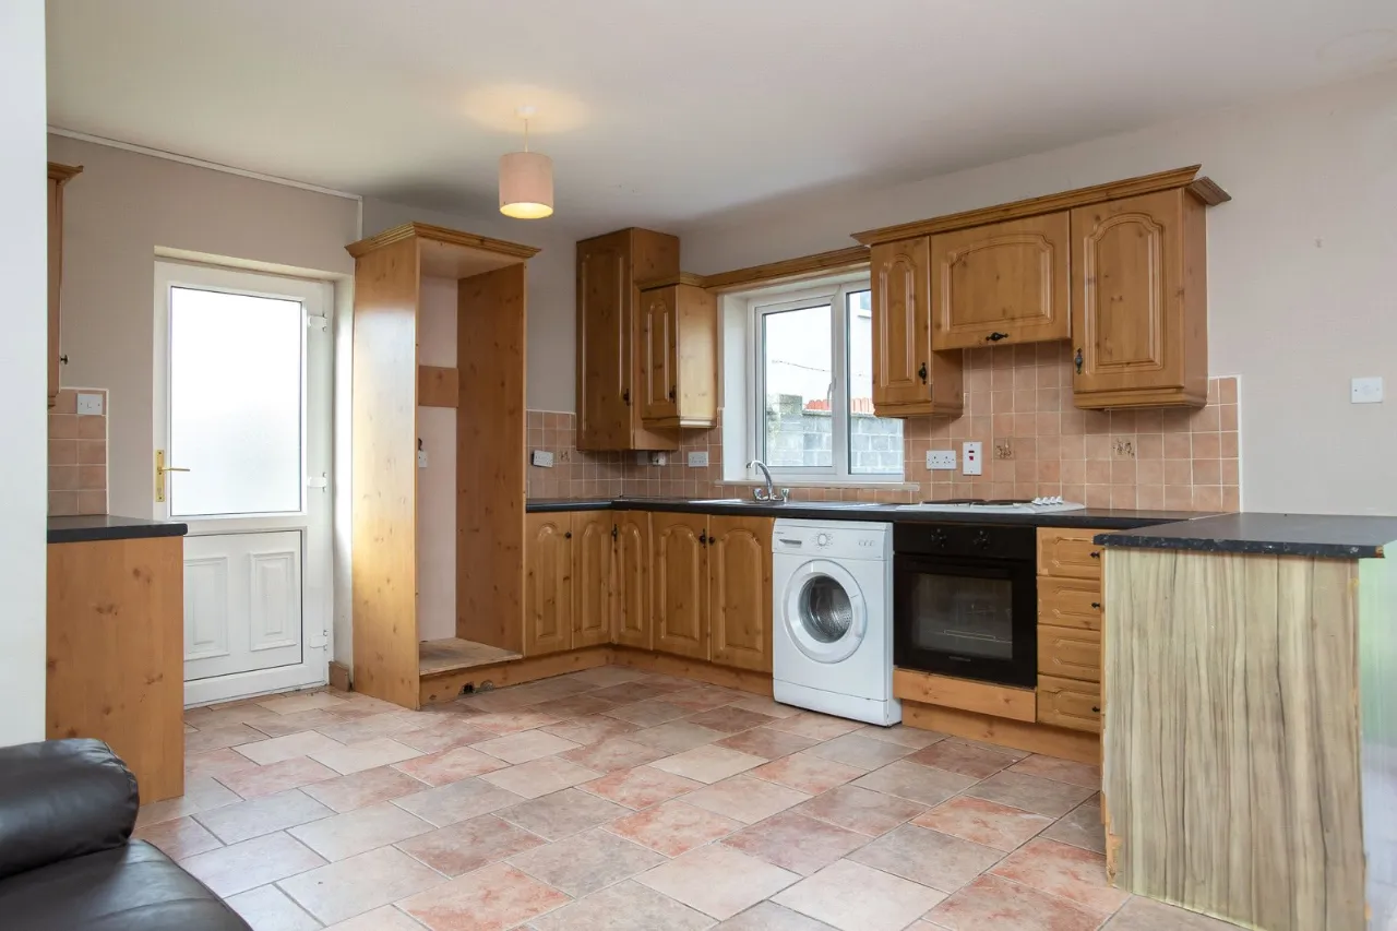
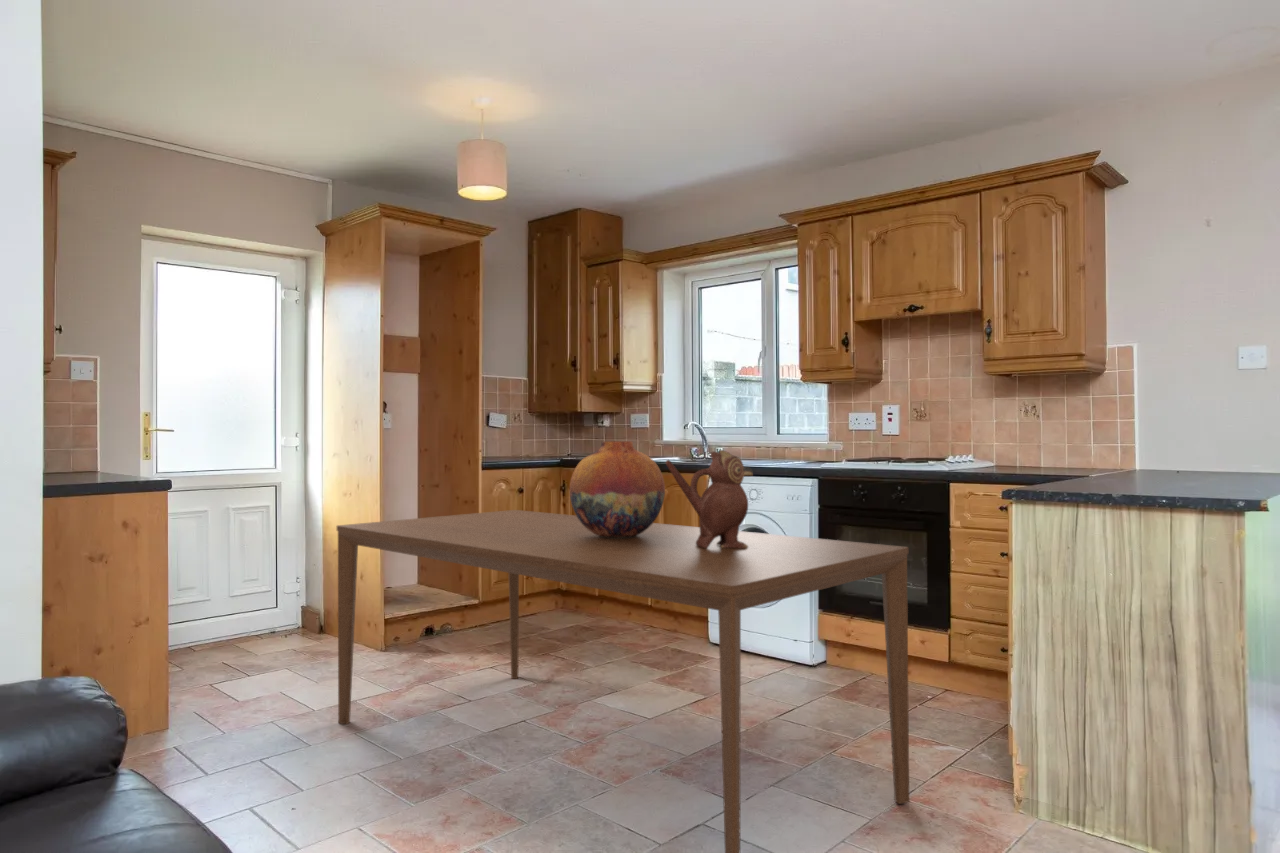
+ dining table (596, 588)
+ teapot (713, 497)
+ vase (617, 488)
